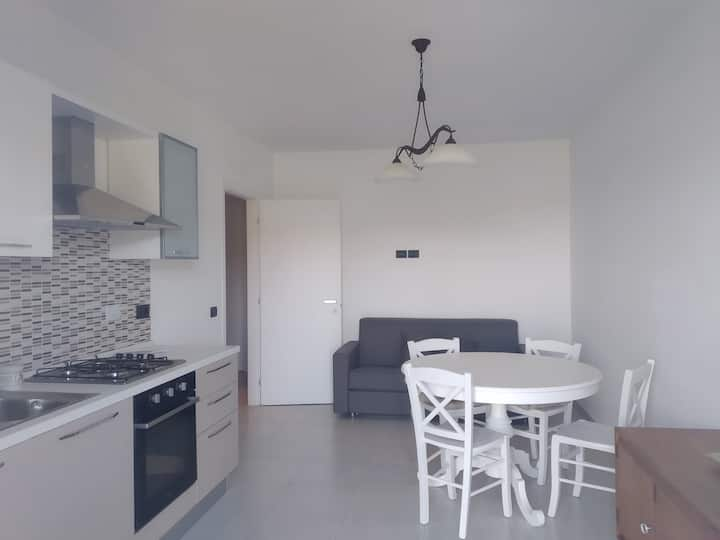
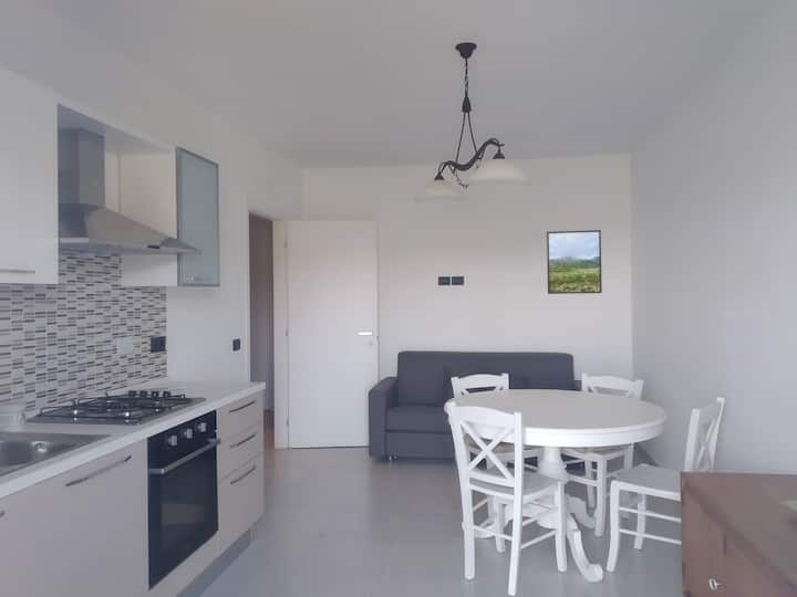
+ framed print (573, 262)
